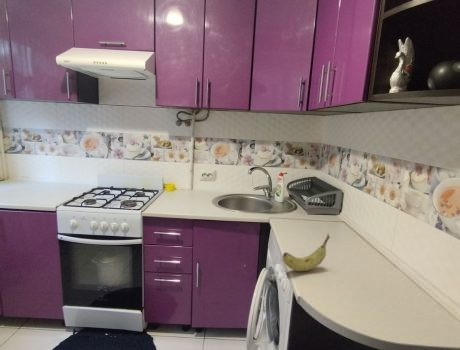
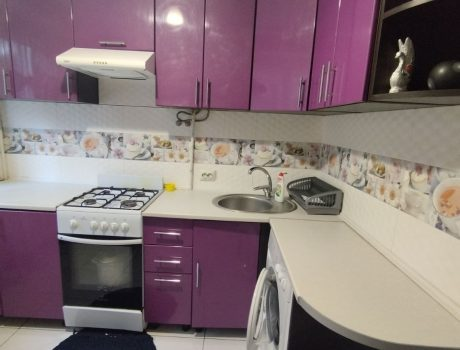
- fruit (307, 256)
